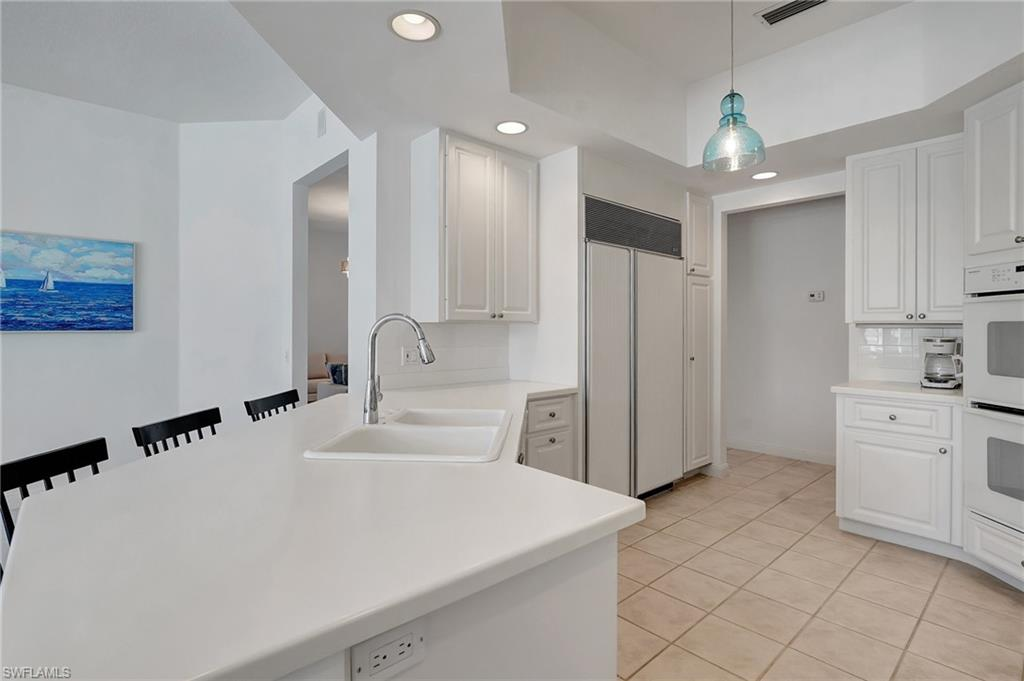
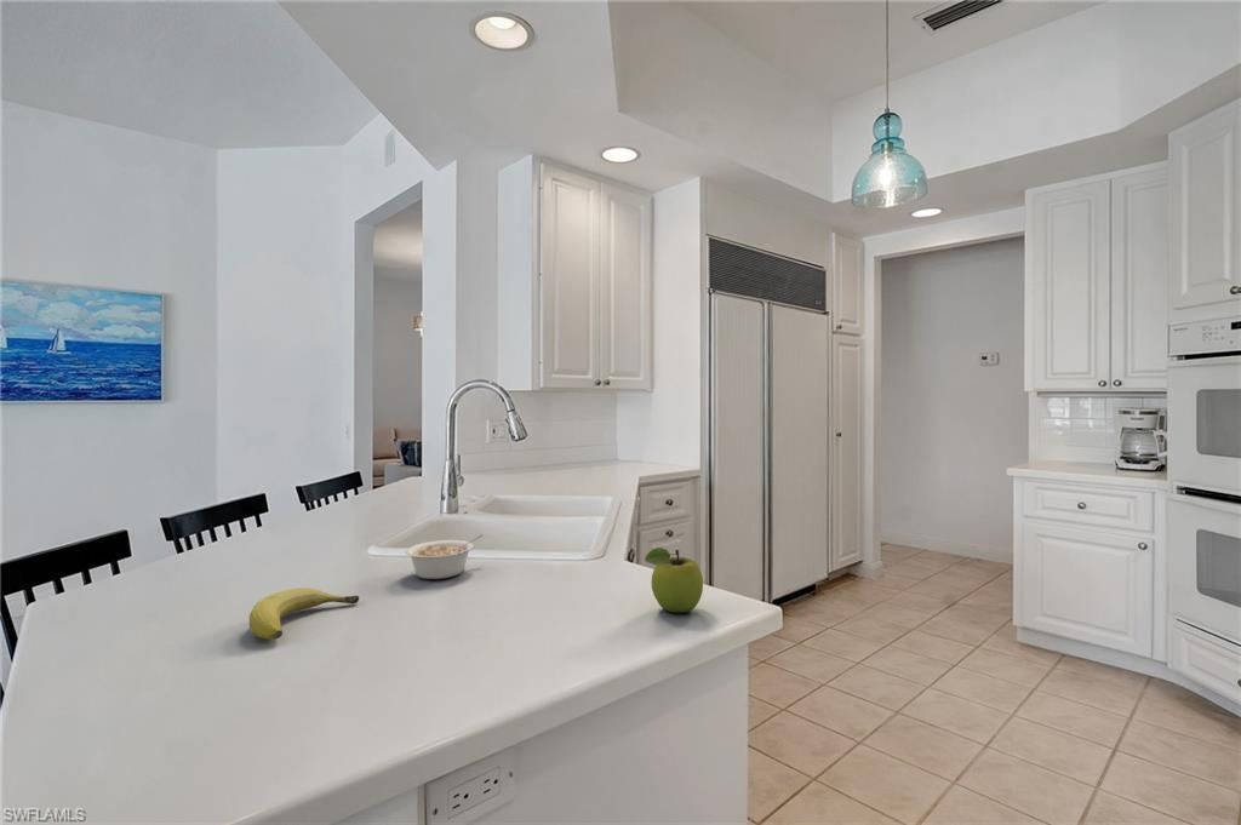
+ fruit (673, 579)
+ fruit (296, 606)
+ legume (441, 556)
